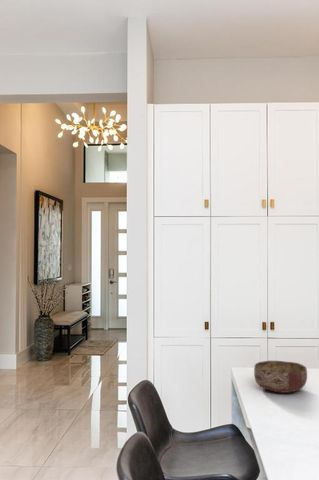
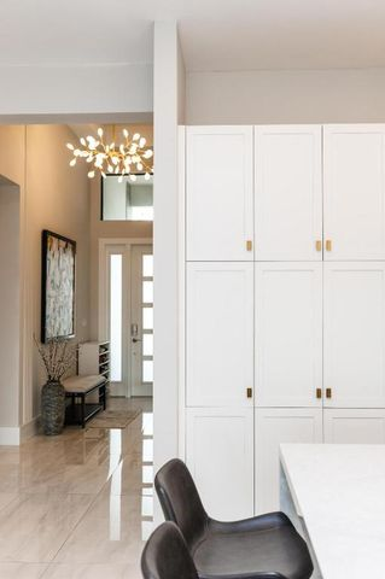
- bowl (280, 377)
